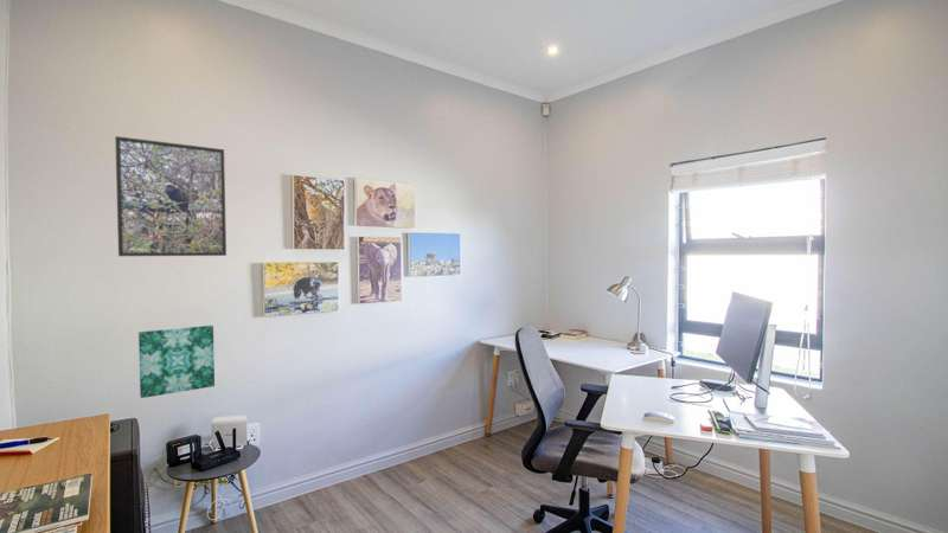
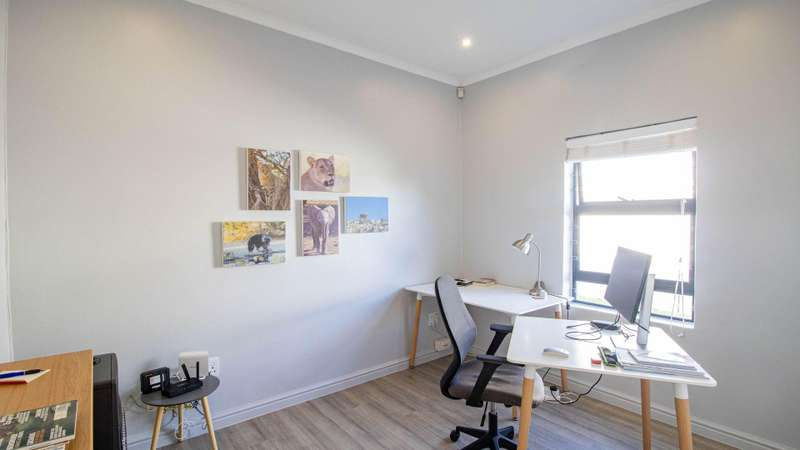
- wall art (178, 359)
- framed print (174, 199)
